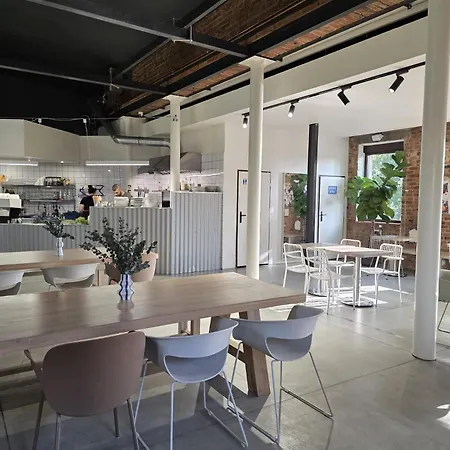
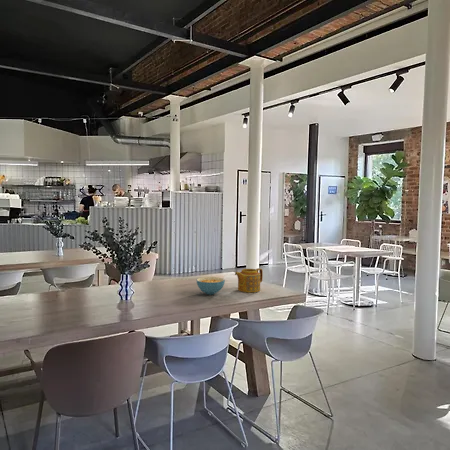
+ teapot (248, 280)
+ cereal bowl (210, 286)
